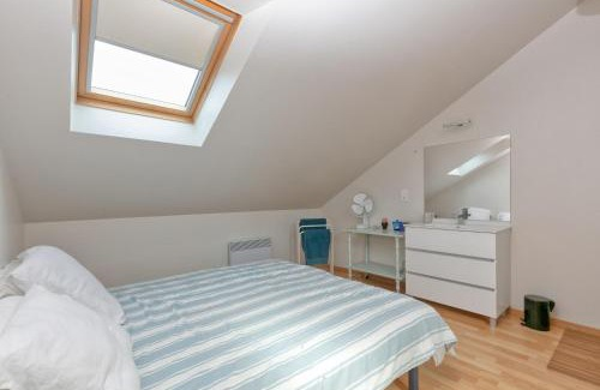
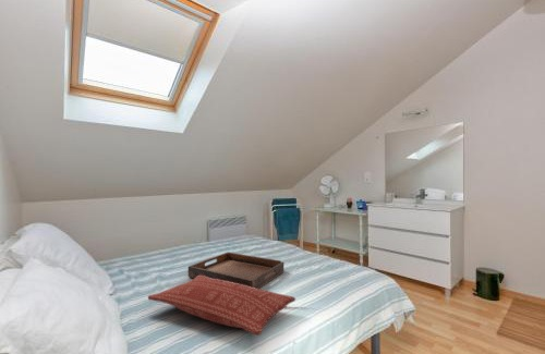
+ pillow (221, 300)
+ serving tray (238, 268)
